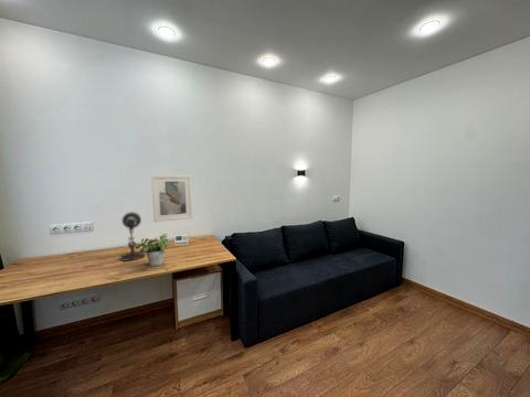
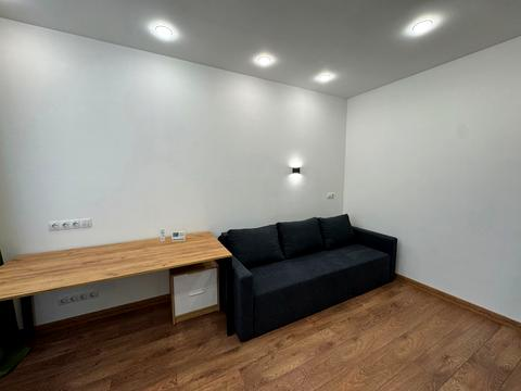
- desk lamp (131, 235)
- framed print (172, 197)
- potted plant (153, 250)
